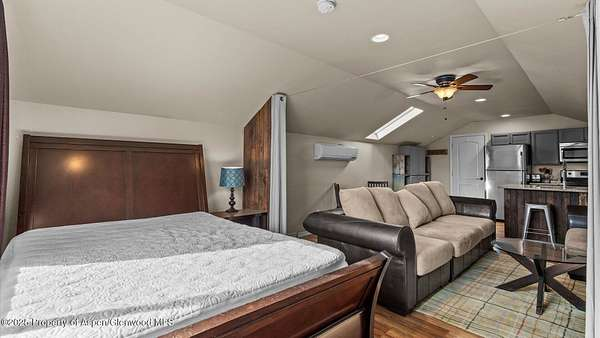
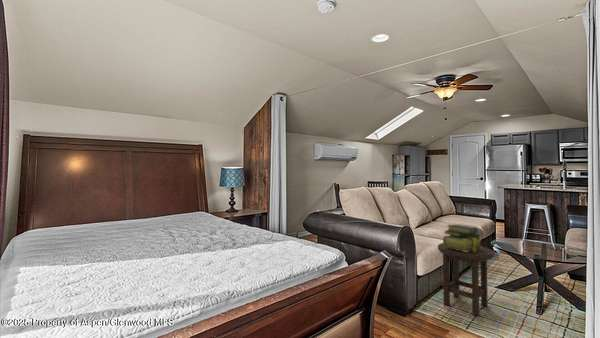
+ stack of books (461, 236)
+ stool (462, 281)
